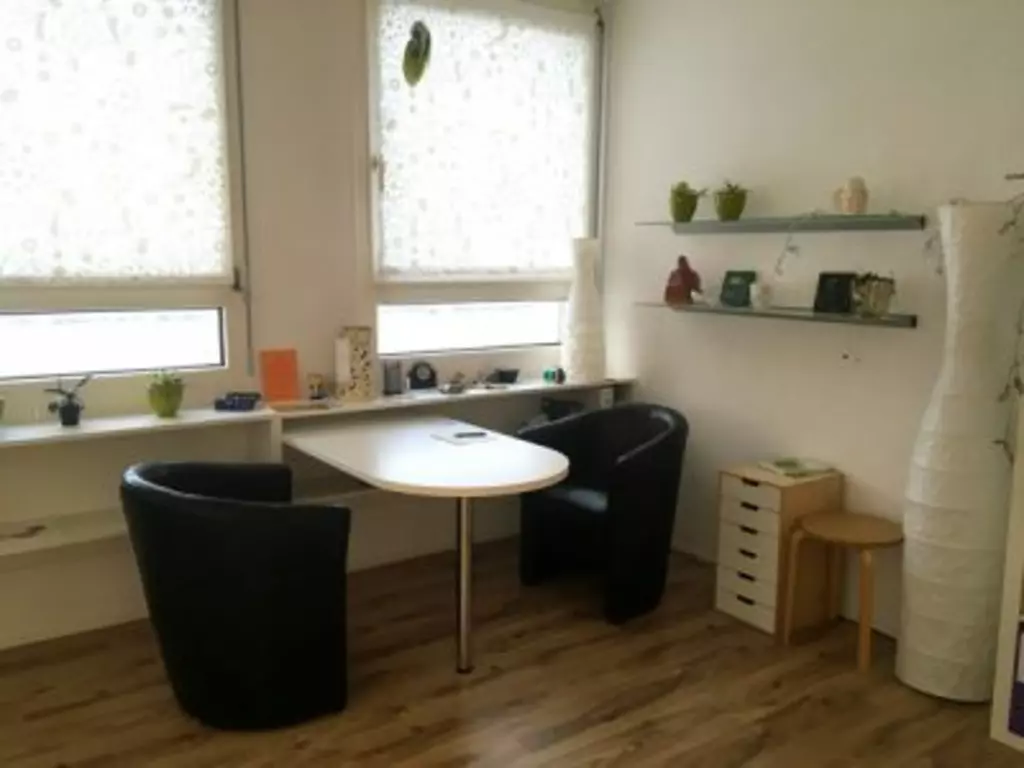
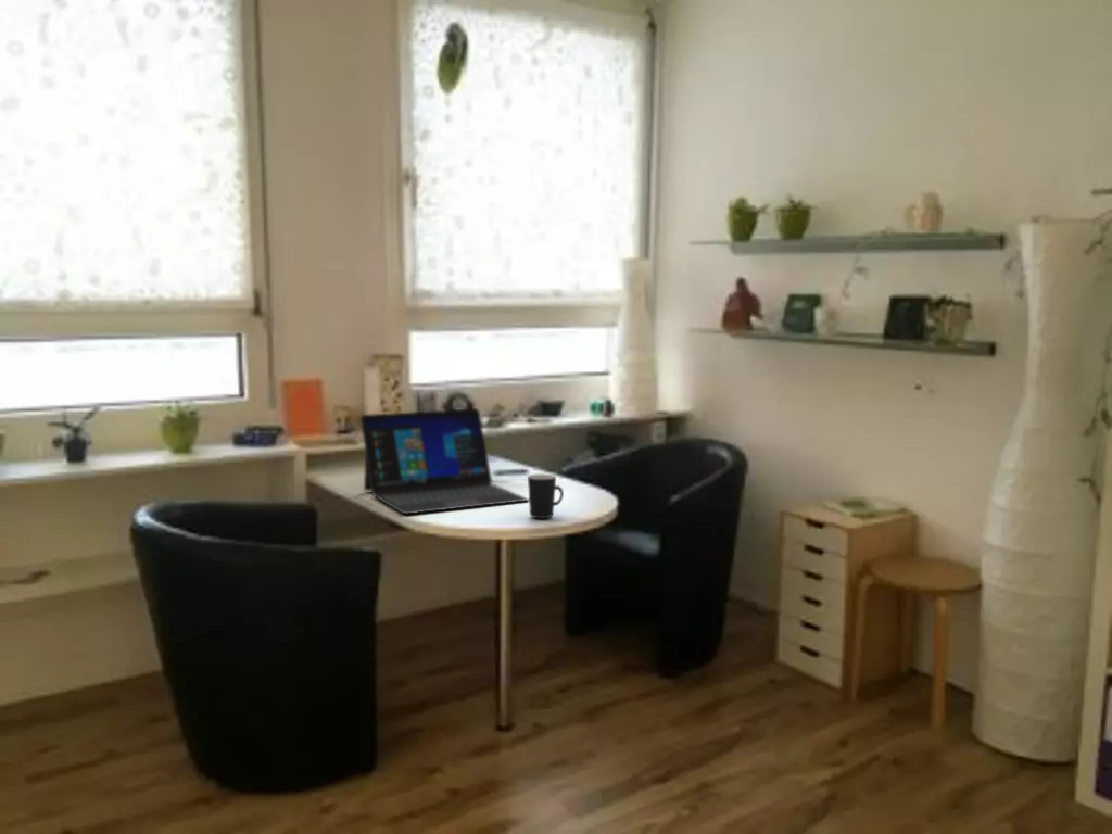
+ mug (545, 496)
+ laptop (443, 456)
